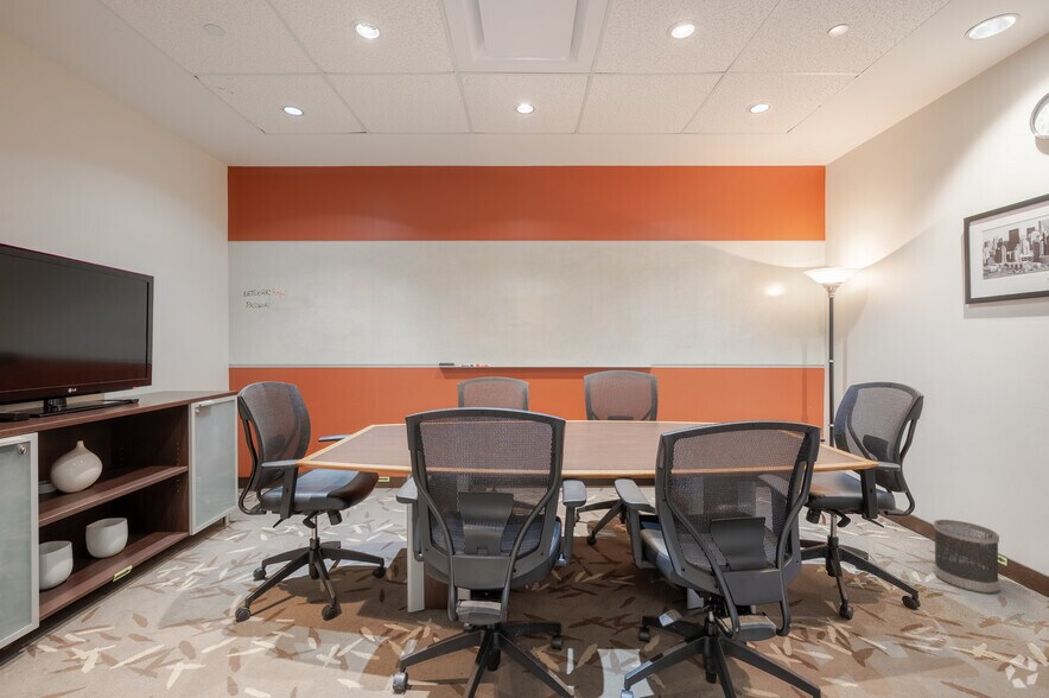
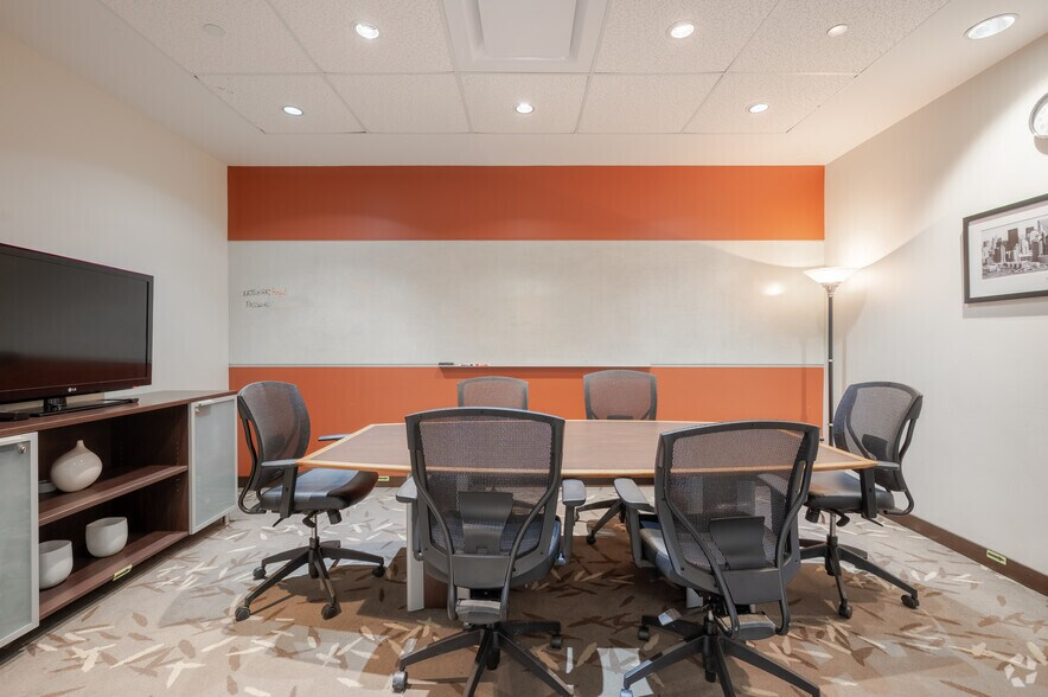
- wastebasket (965, 554)
